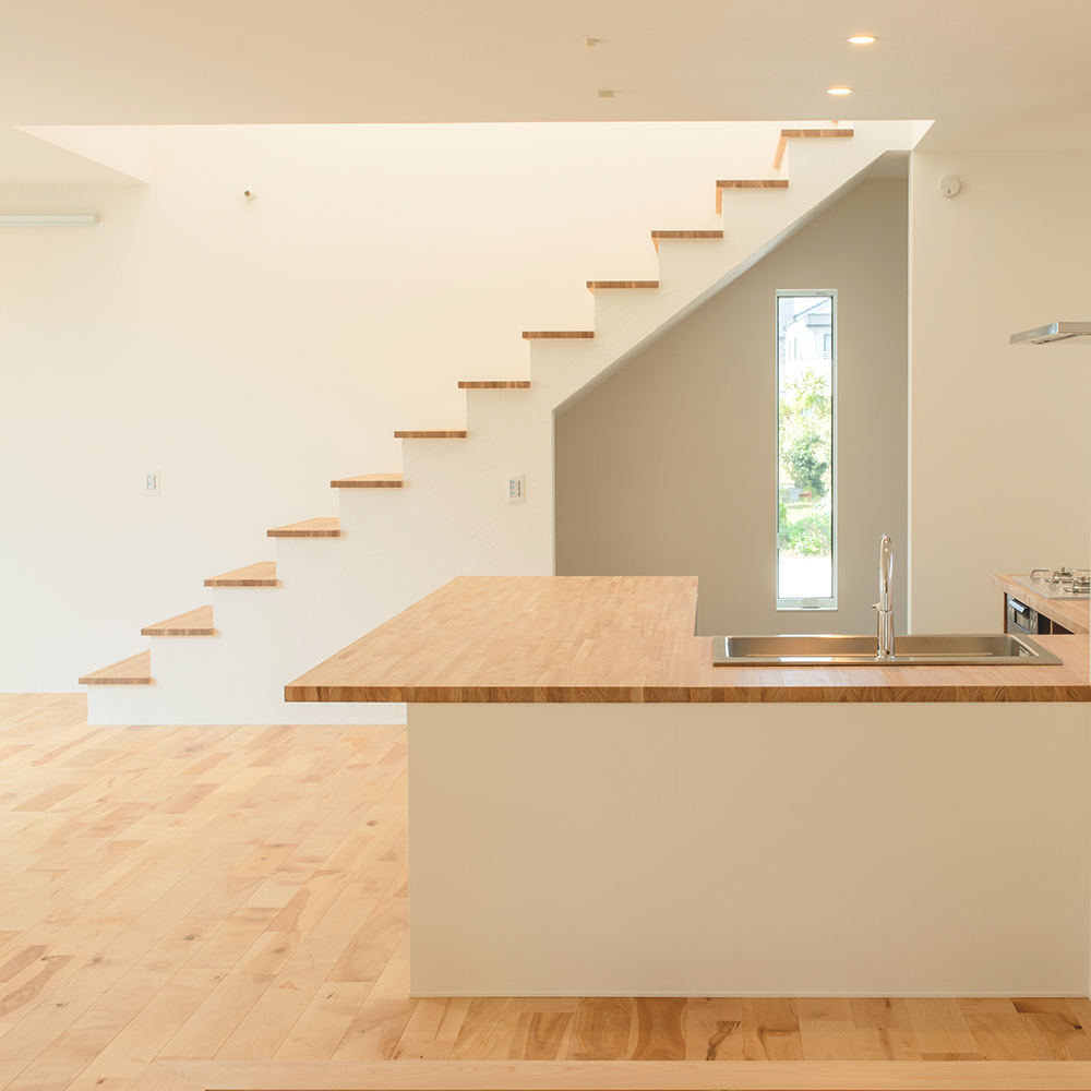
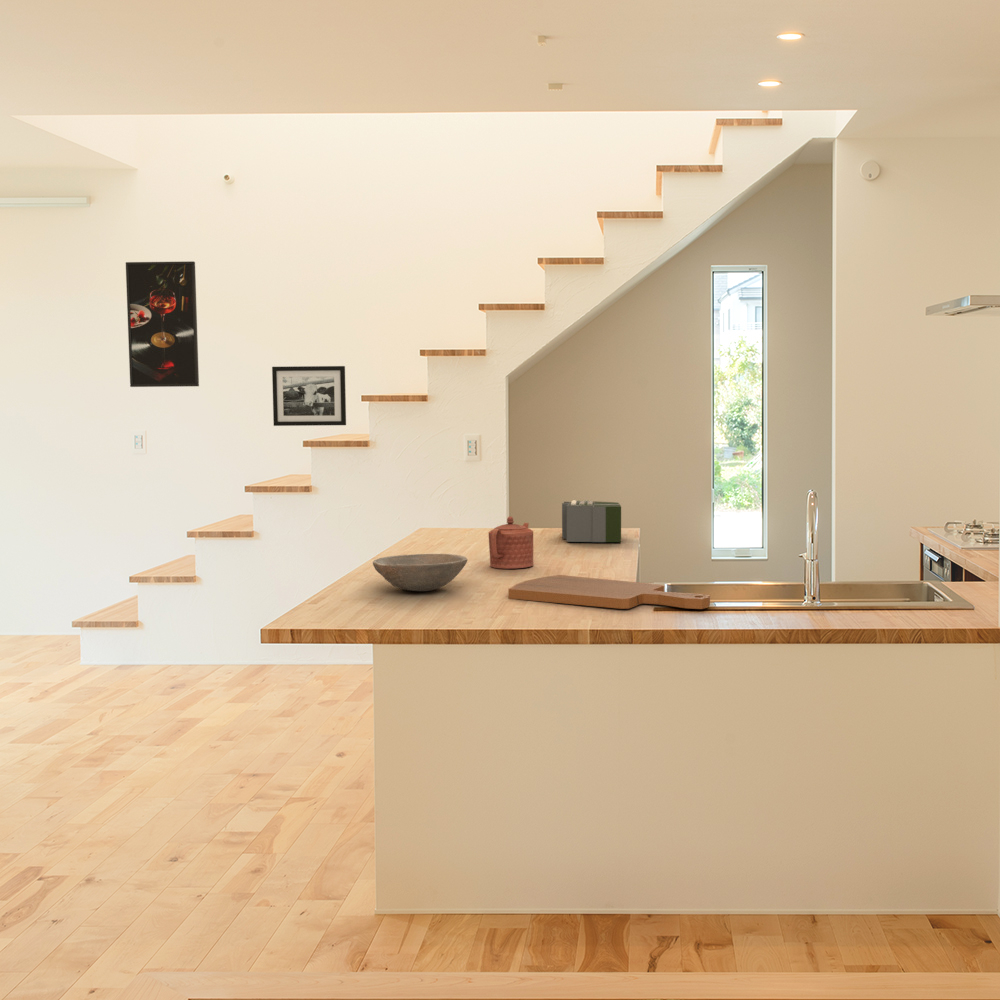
+ bowl (420, 573)
+ picture frame (309, 396)
+ teapot (511, 541)
+ cutting board (597, 591)
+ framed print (162, 324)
+ toaster (591, 520)
